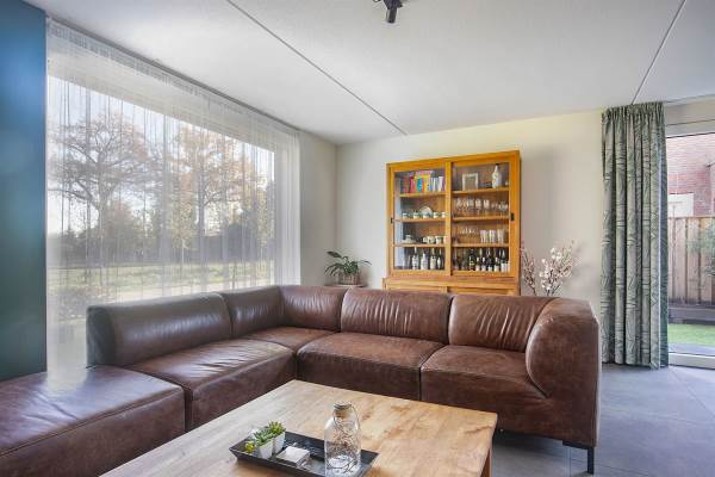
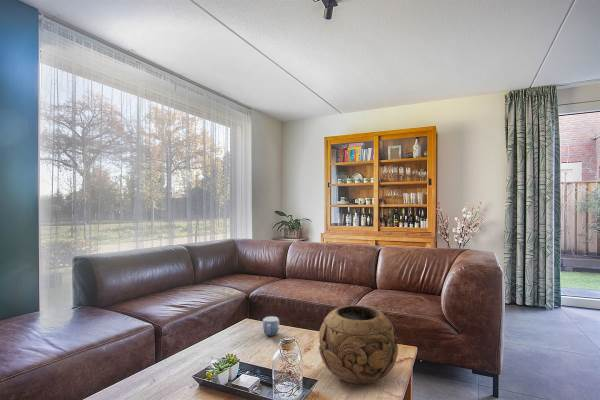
+ decorative bowl (357, 342)
+ mug (270, 327)
